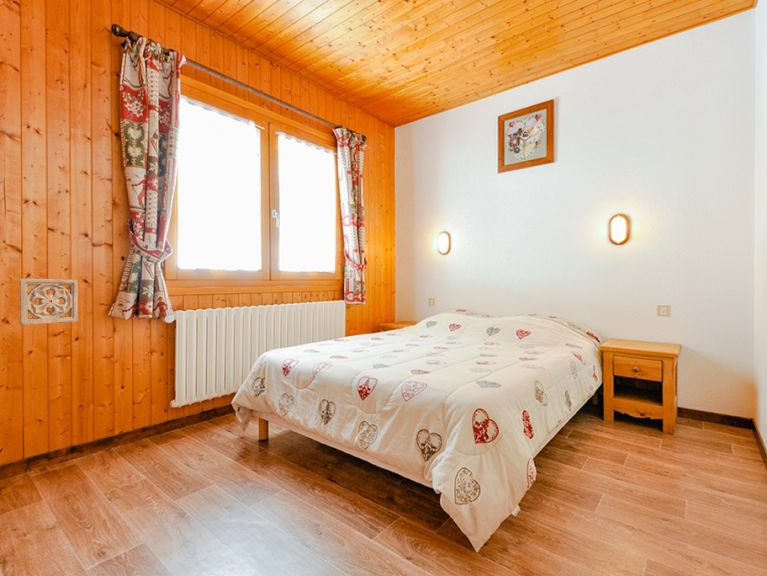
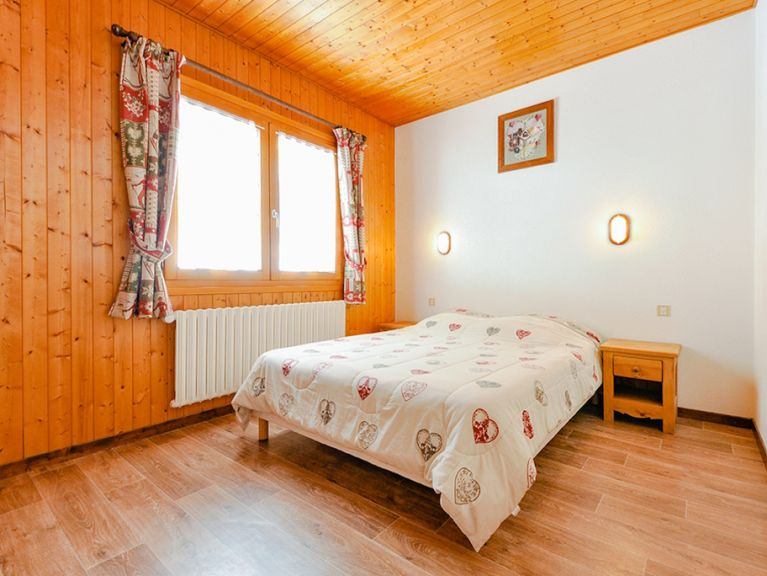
- wall ornament (49, 300)
